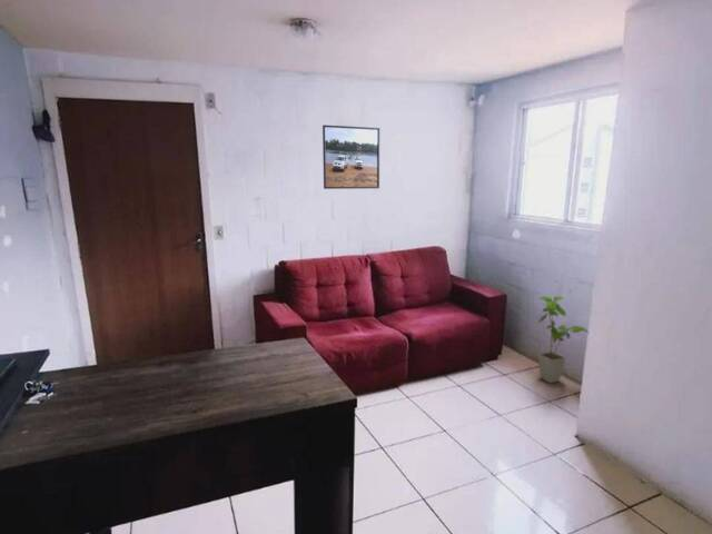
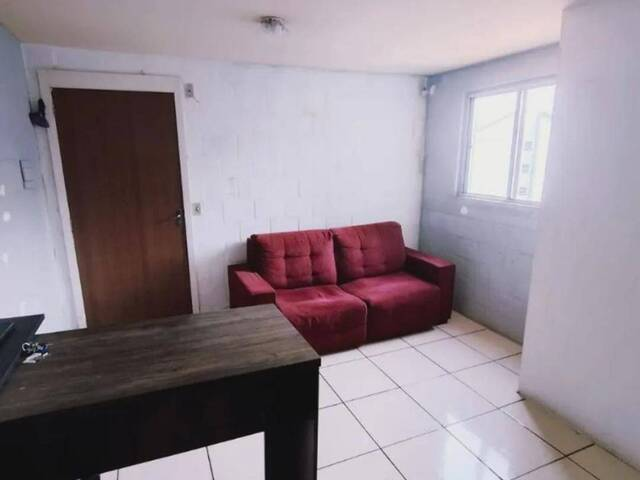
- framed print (352, 158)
- house plant (555, 340)
